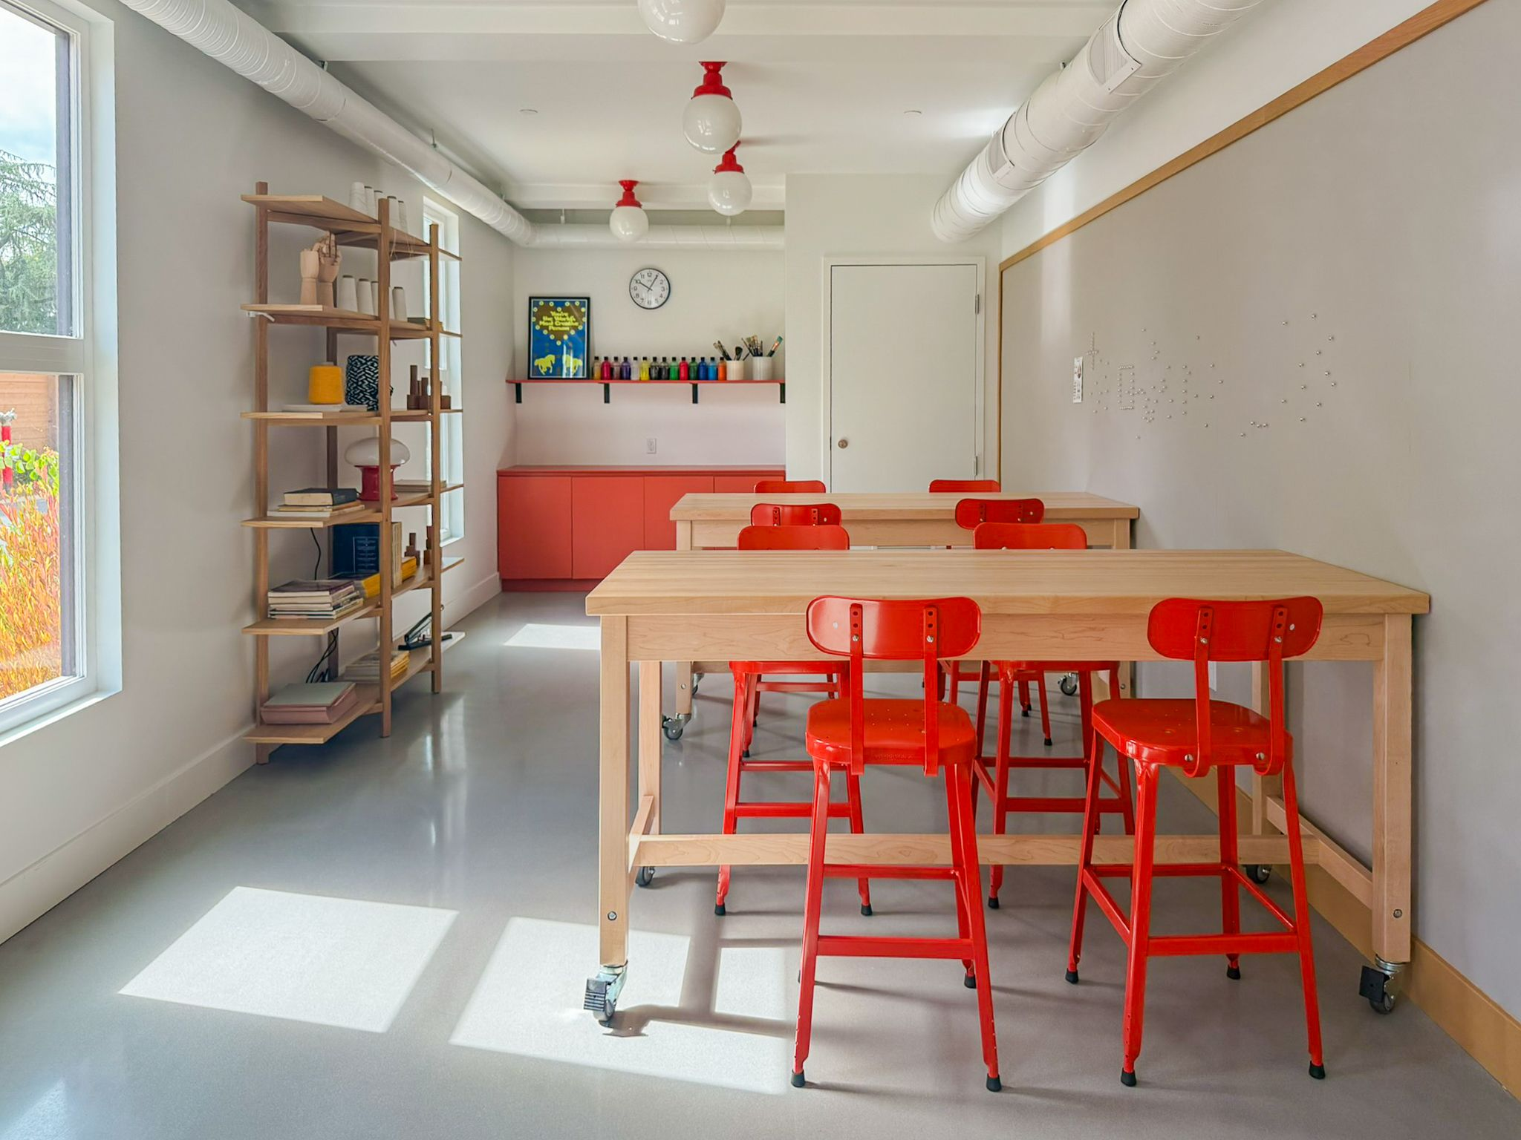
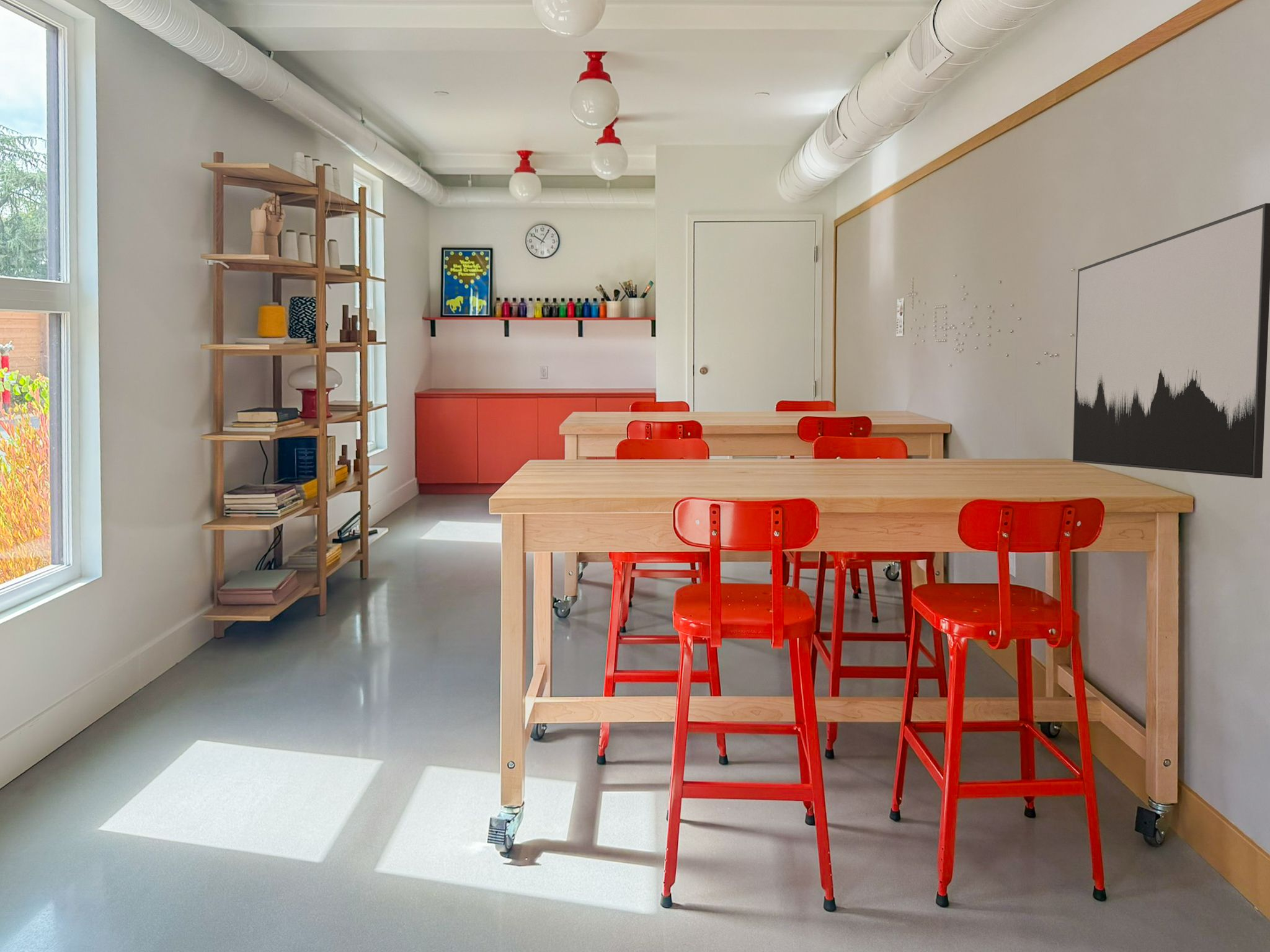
+ wall art (1154, 356)
